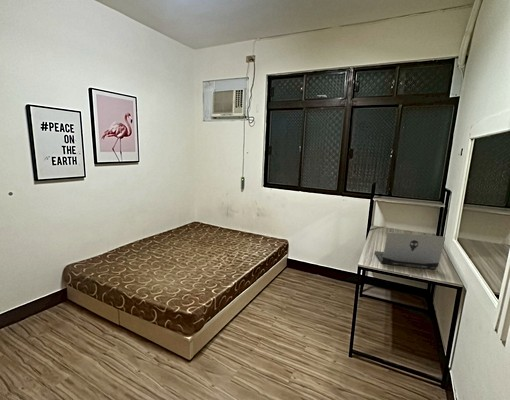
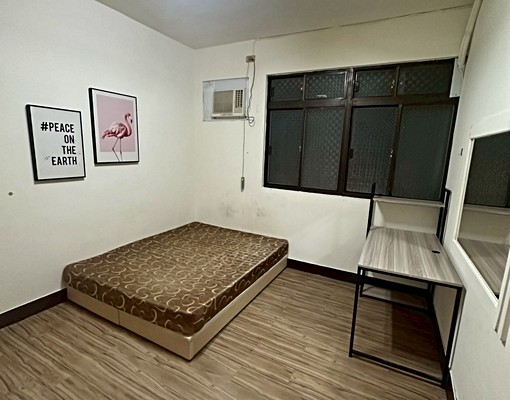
- laptop computer (406, 245)
